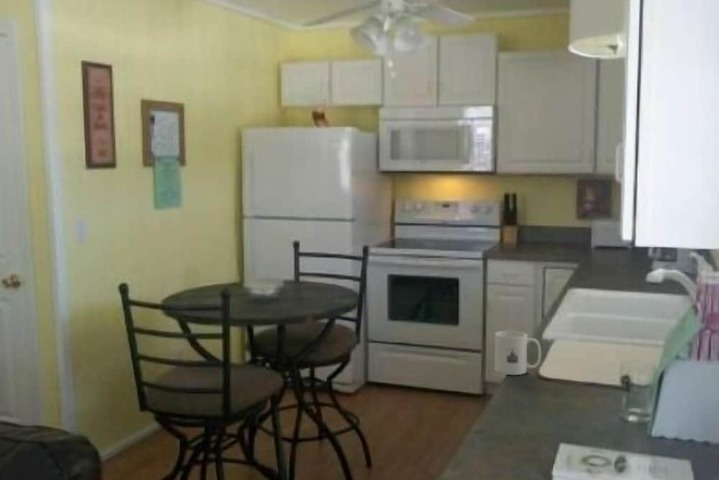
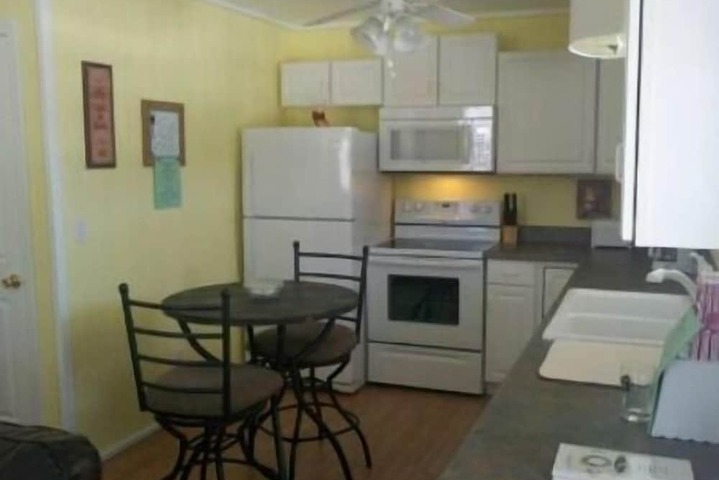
- mug (517, 352)
